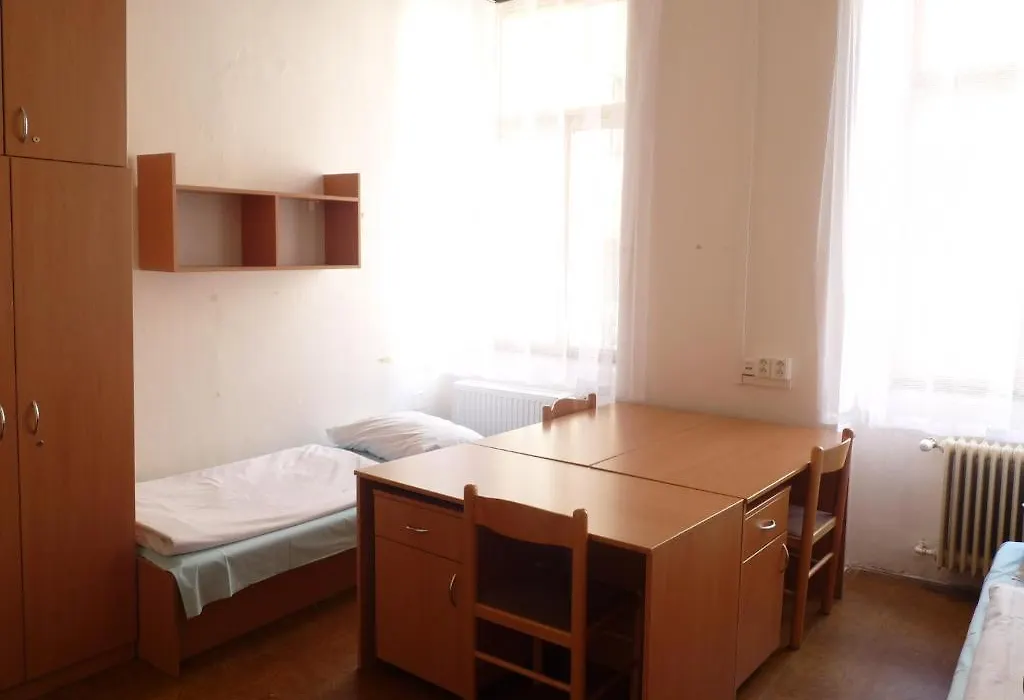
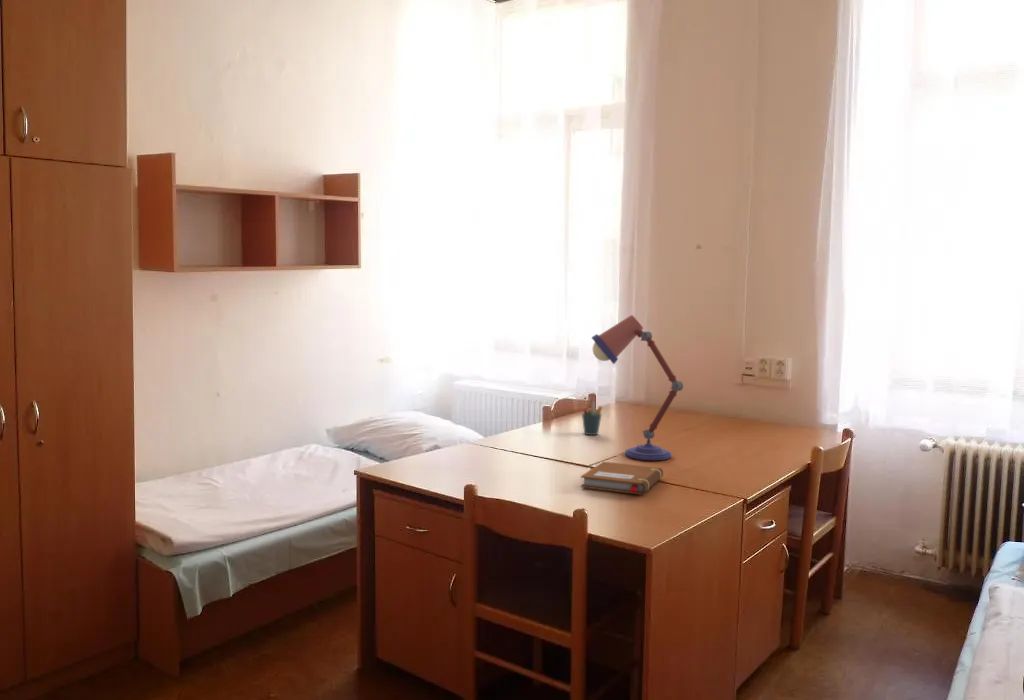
+ pen holder (591, 418)
+ notebook (622, 477)
+ desk lamp (664, 371)
